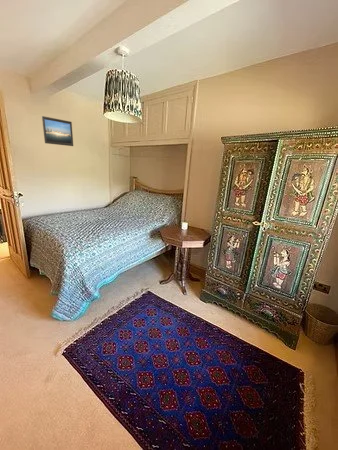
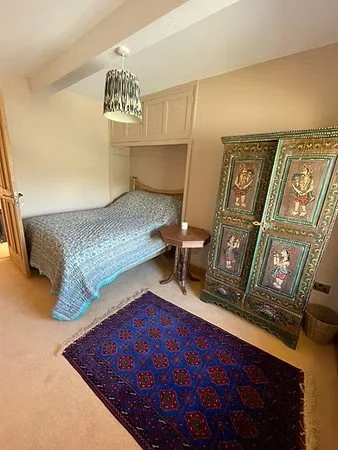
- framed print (58, 132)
